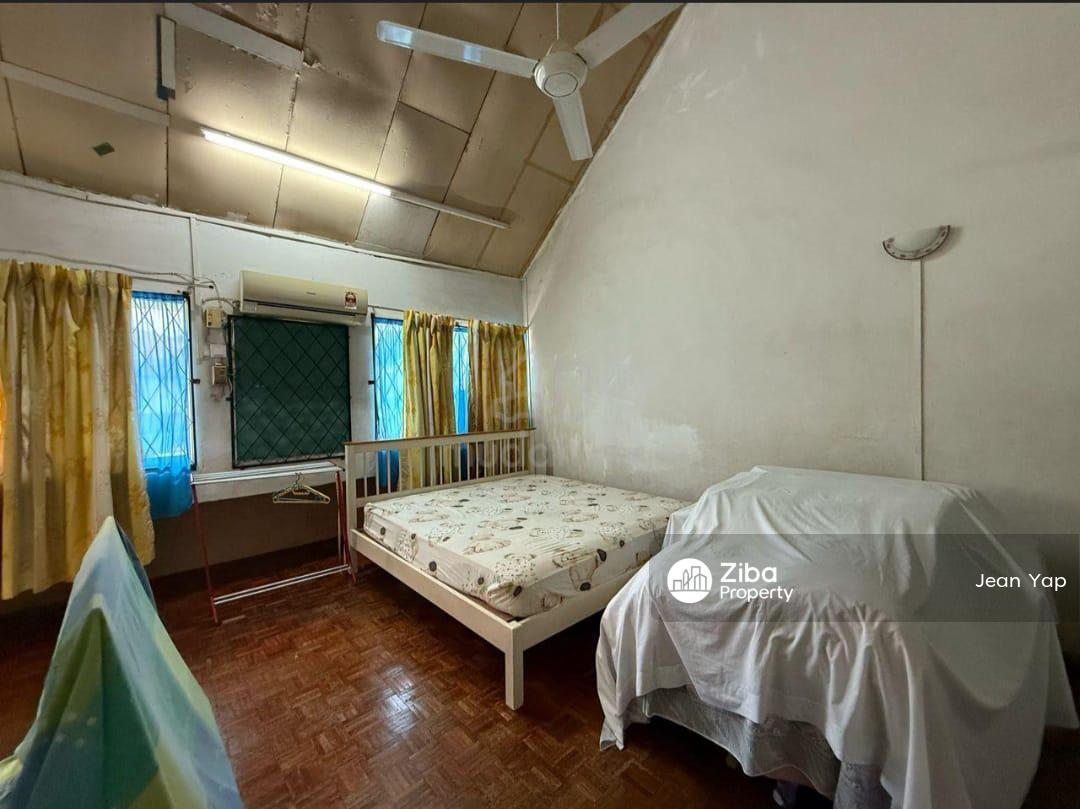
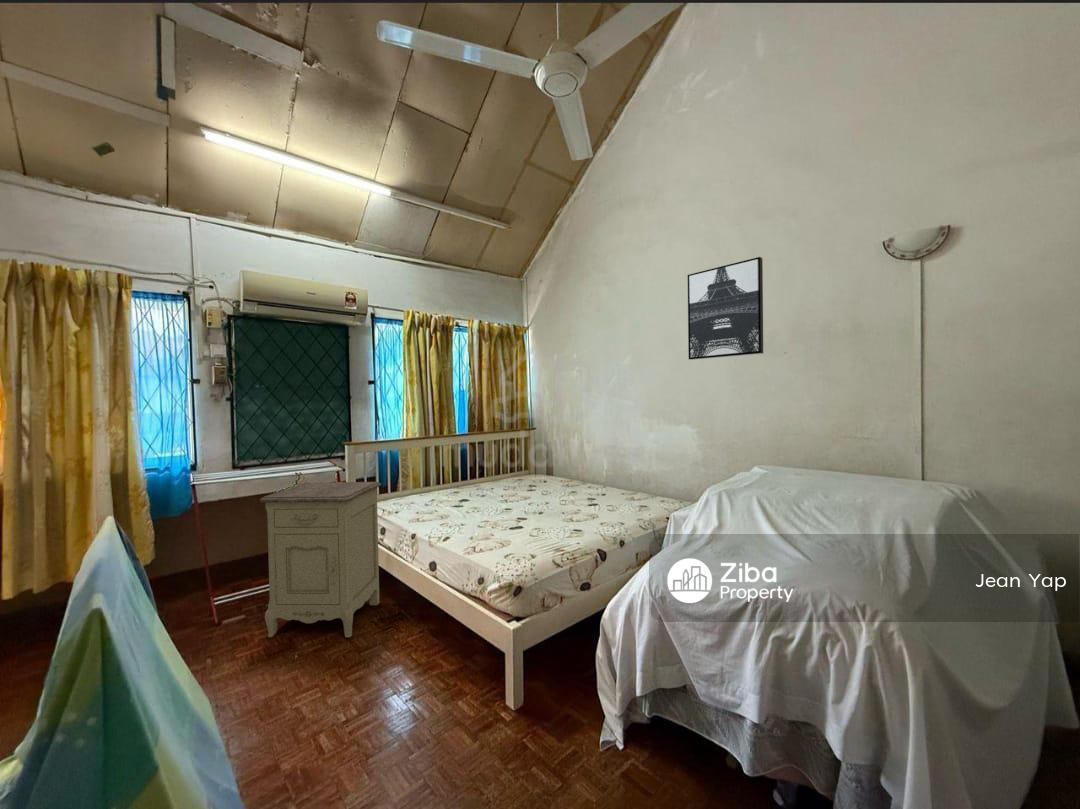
+ nightstand (322, 556)
+ wall art (723, 311)
